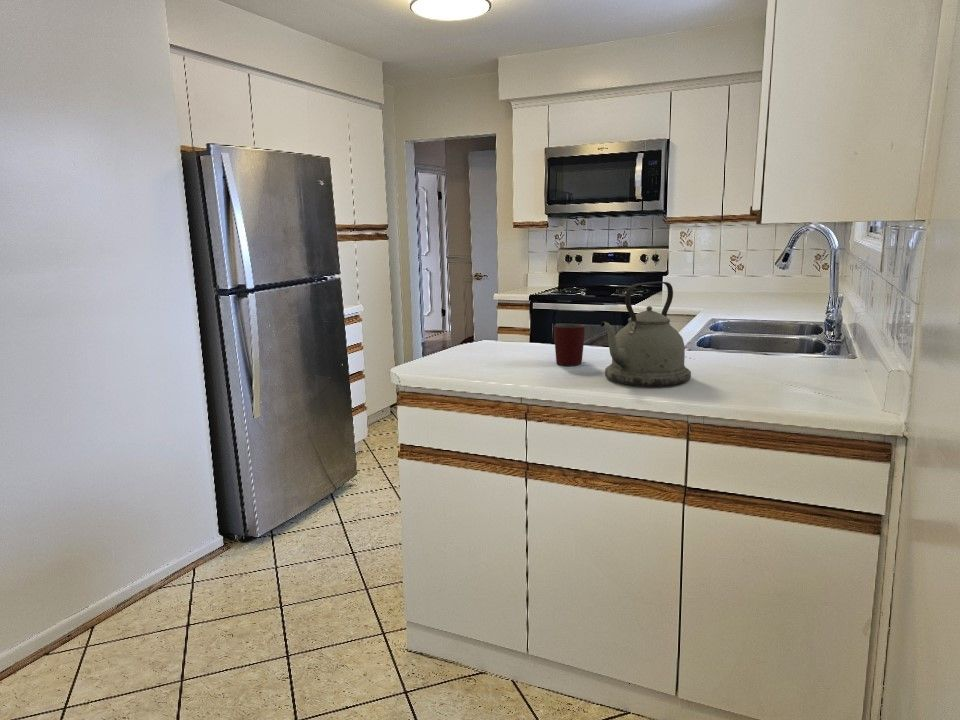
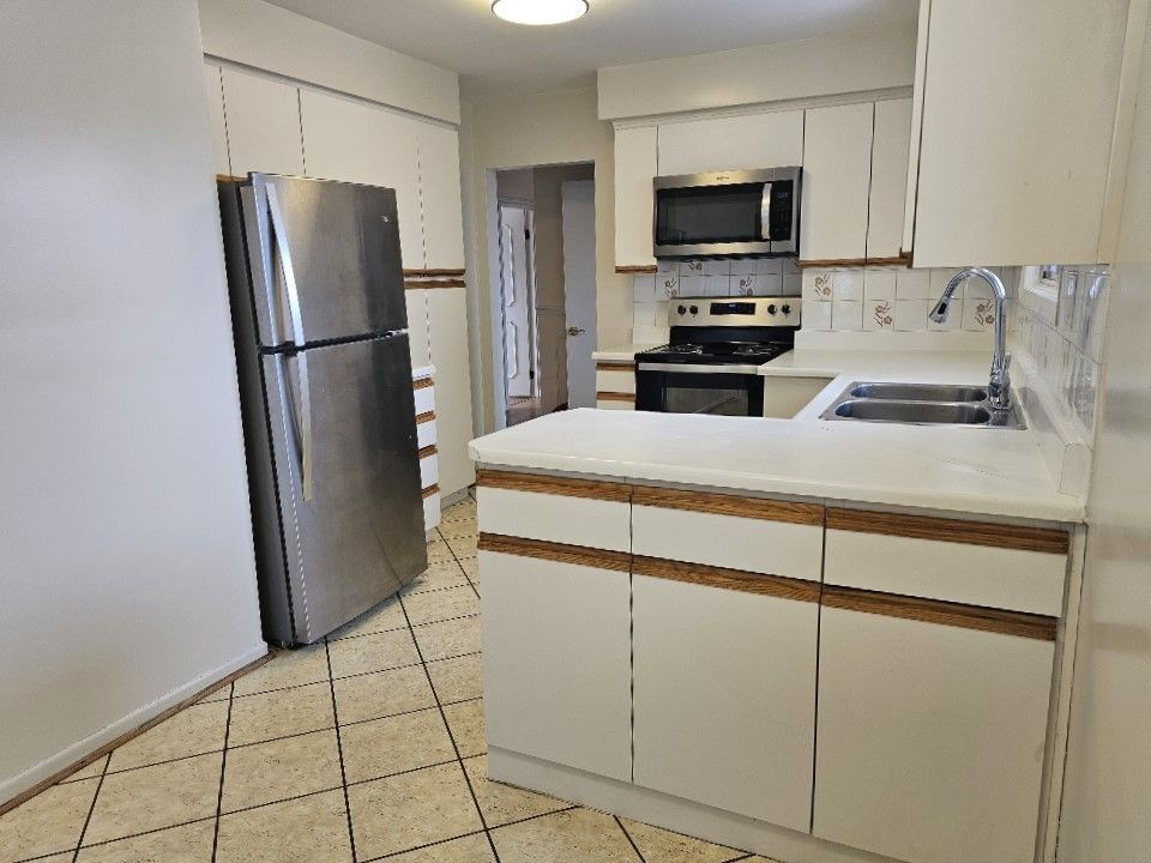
- kettle (647, 331)
- mug (570, 343)
